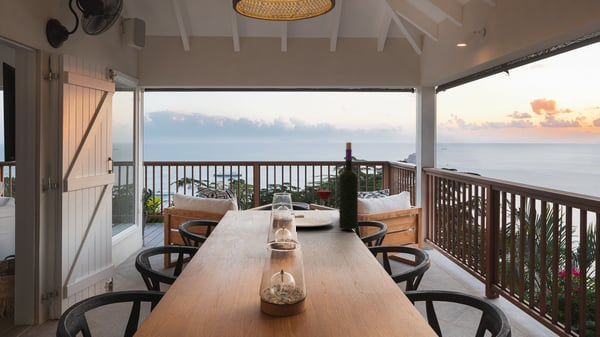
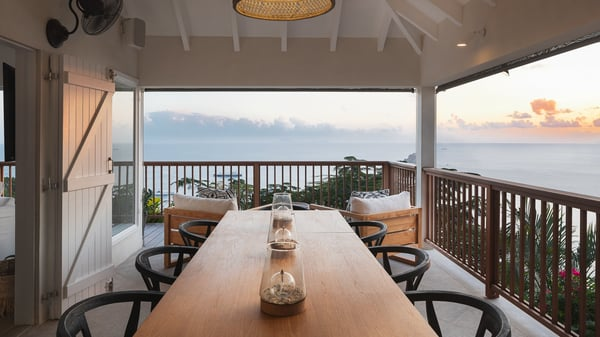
- wine bottle (316, 191)
